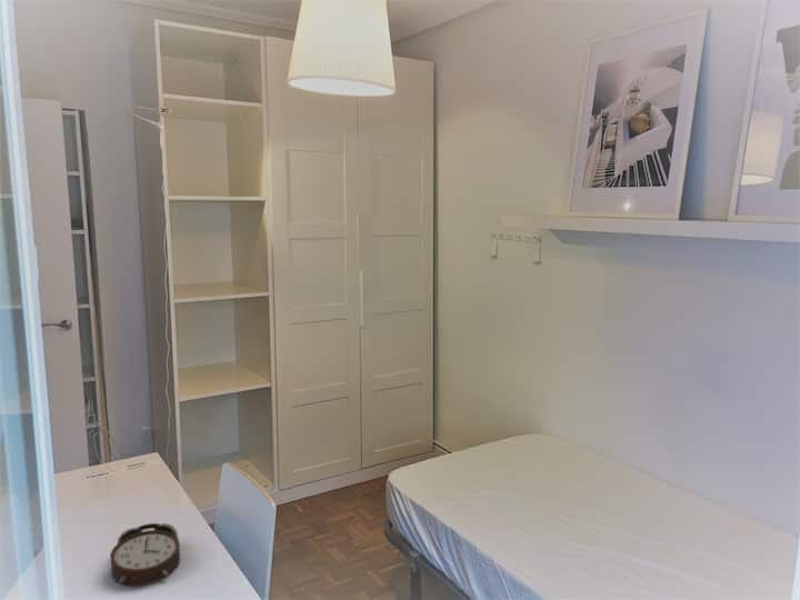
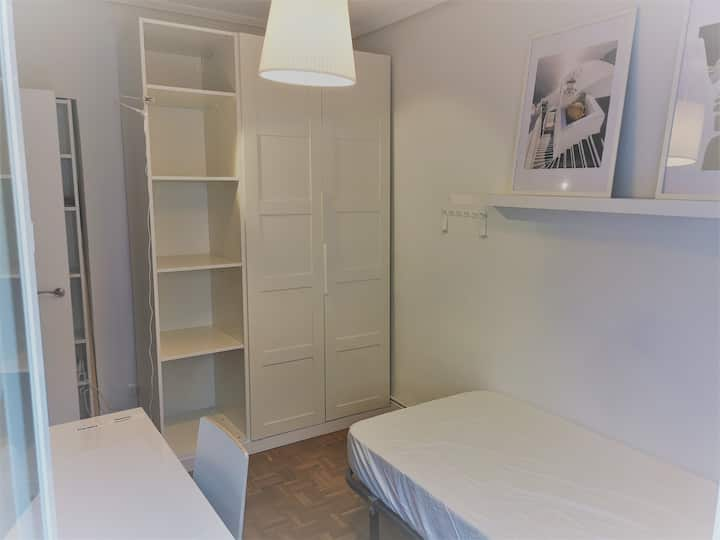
- alarm clock (146, 549)
